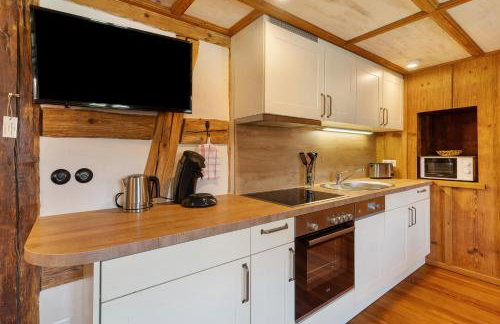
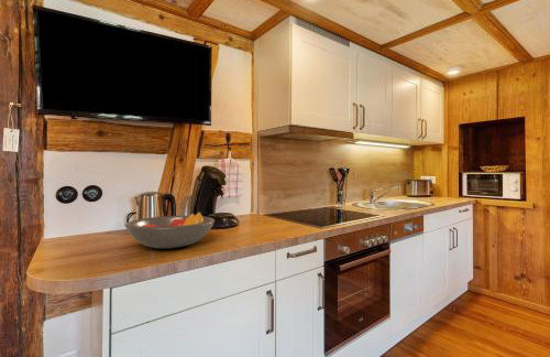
+ fruit bowl (172, 229)
